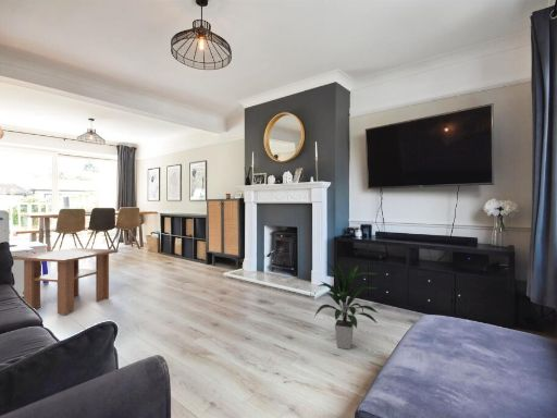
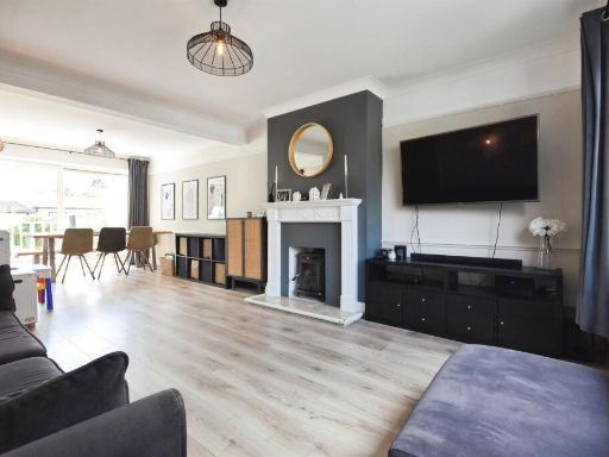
- indoor plant (345, 303)
- coffee table (69, 278)
